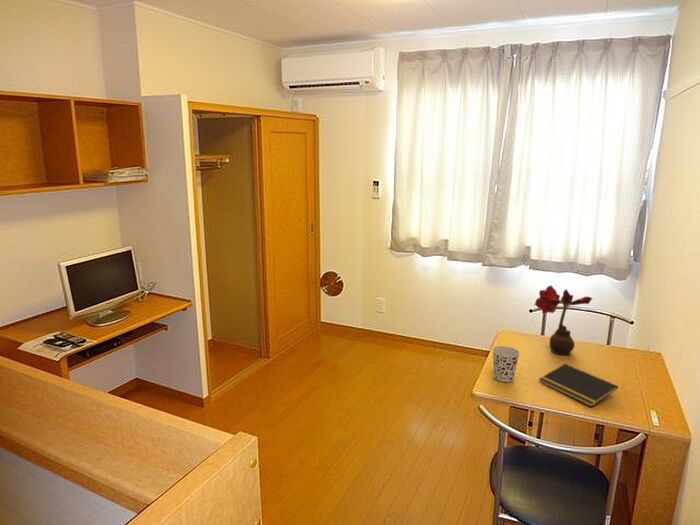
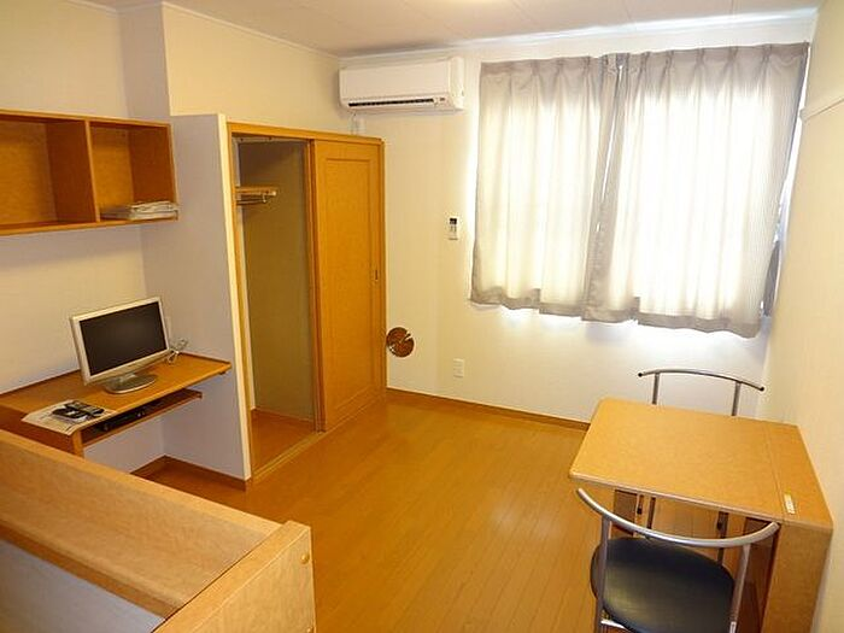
- flower (560, 318)
- cup (504, 364)
- notepad (577, 383)
